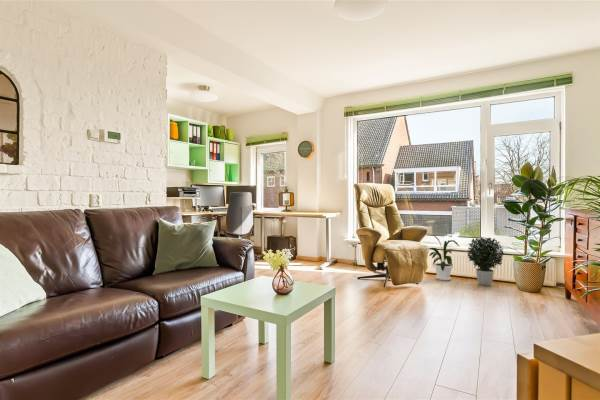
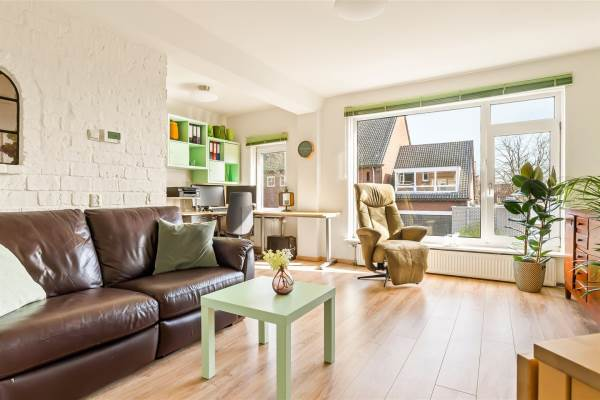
- potted plant (485, 260)
- house plant (441, 257)
